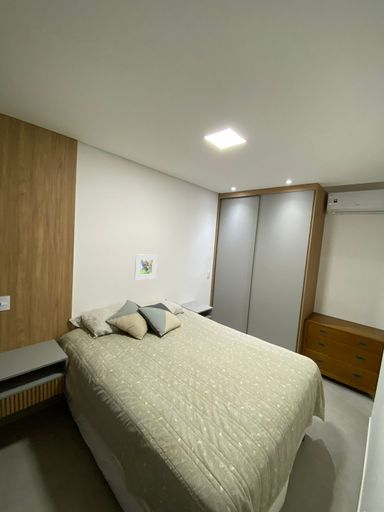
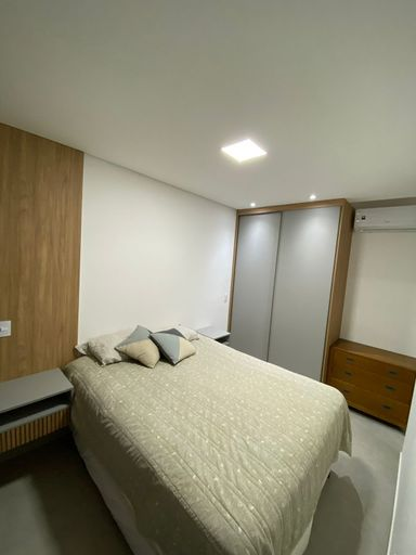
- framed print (146, 266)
